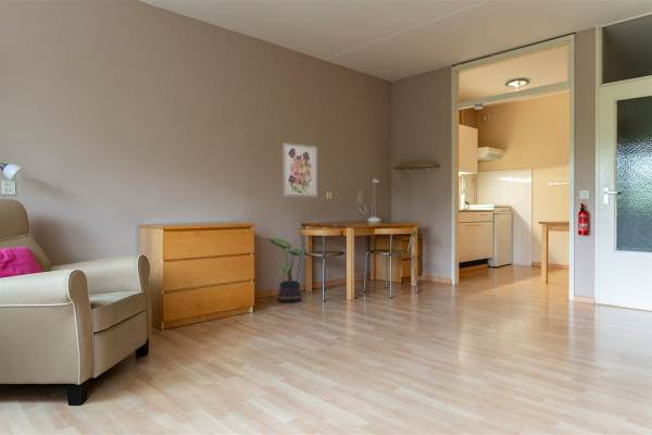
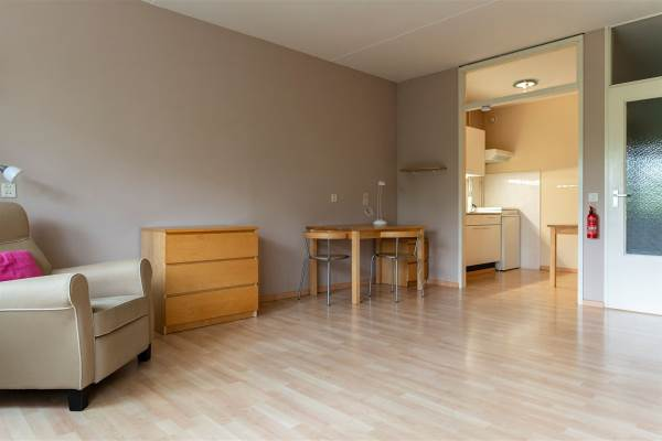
- potted plant (291, 269)
- wall art (300, 171)
